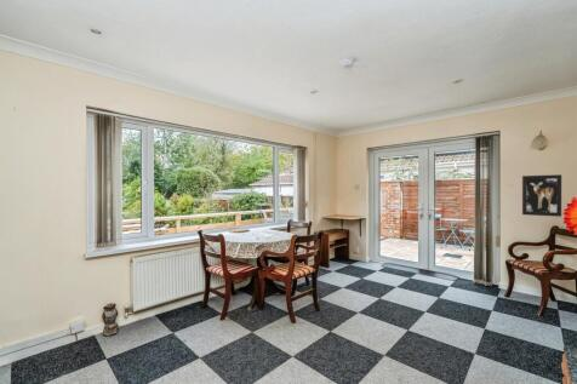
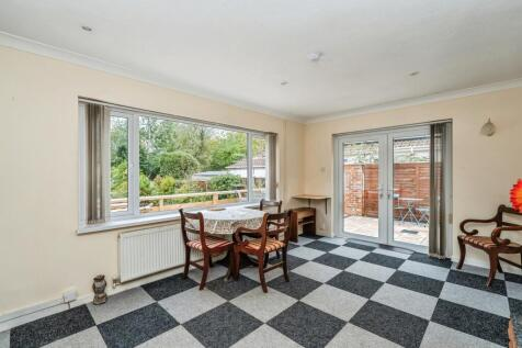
- wall art (541, 195)
